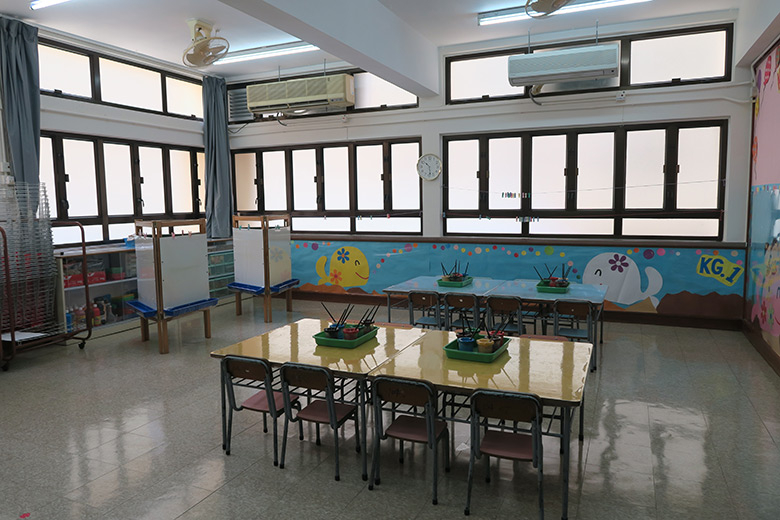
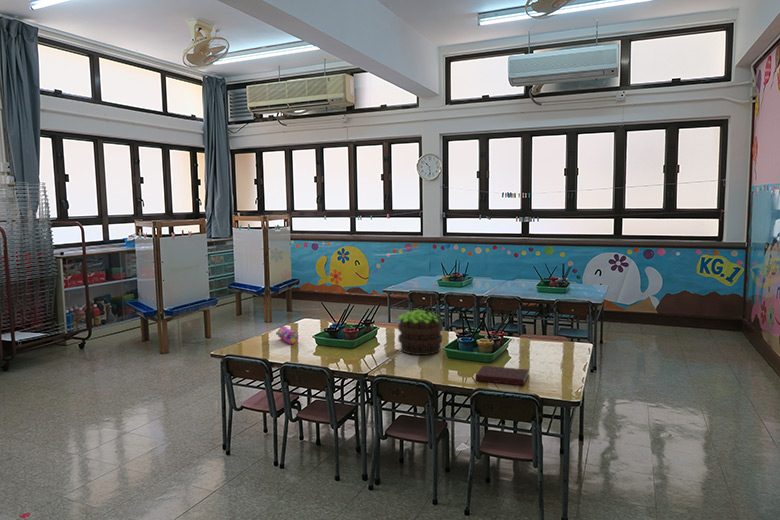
+ pencil case (287, 334)
+ potted plant (420, 329)
+ notebook (502, 375)
